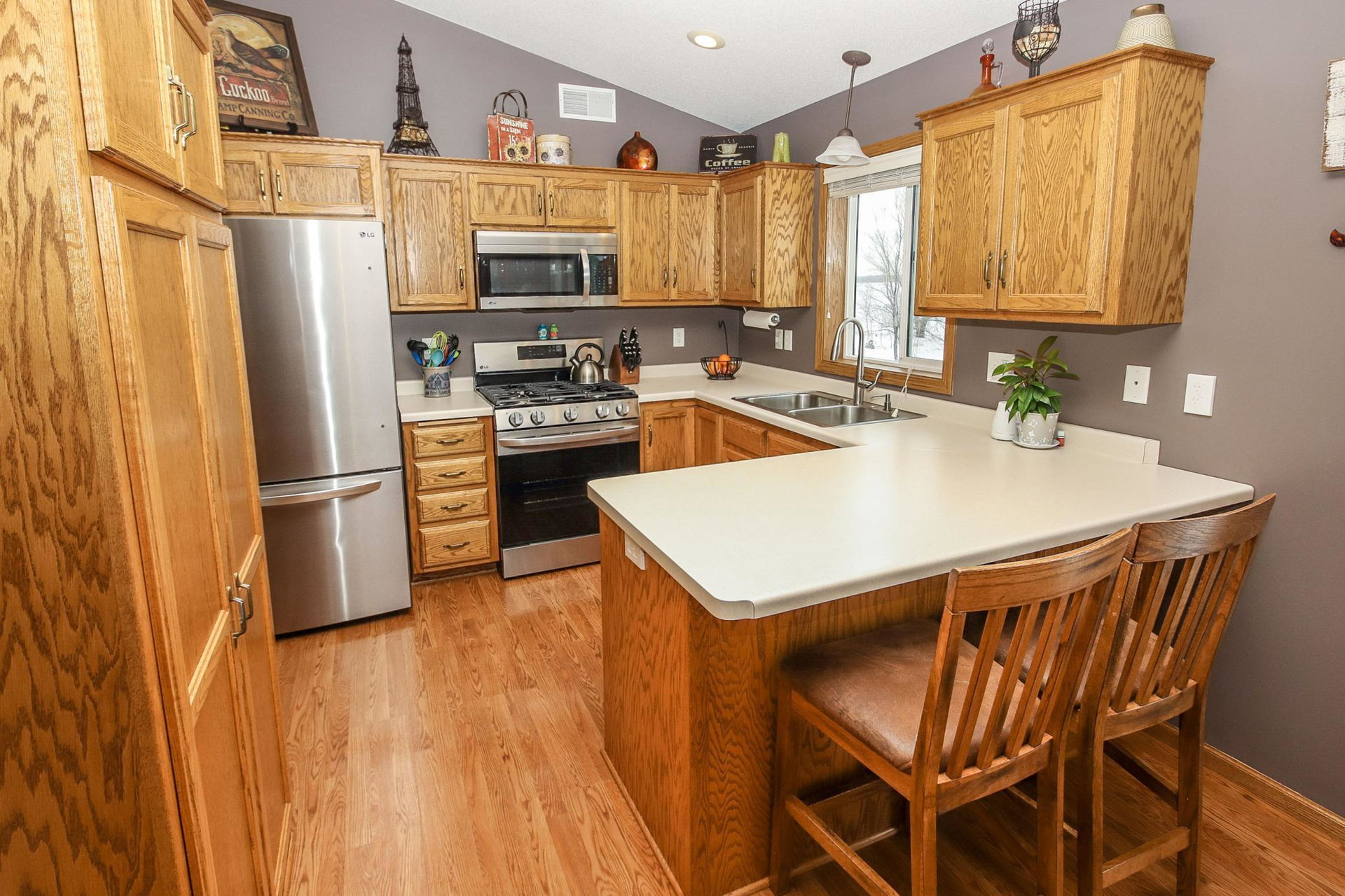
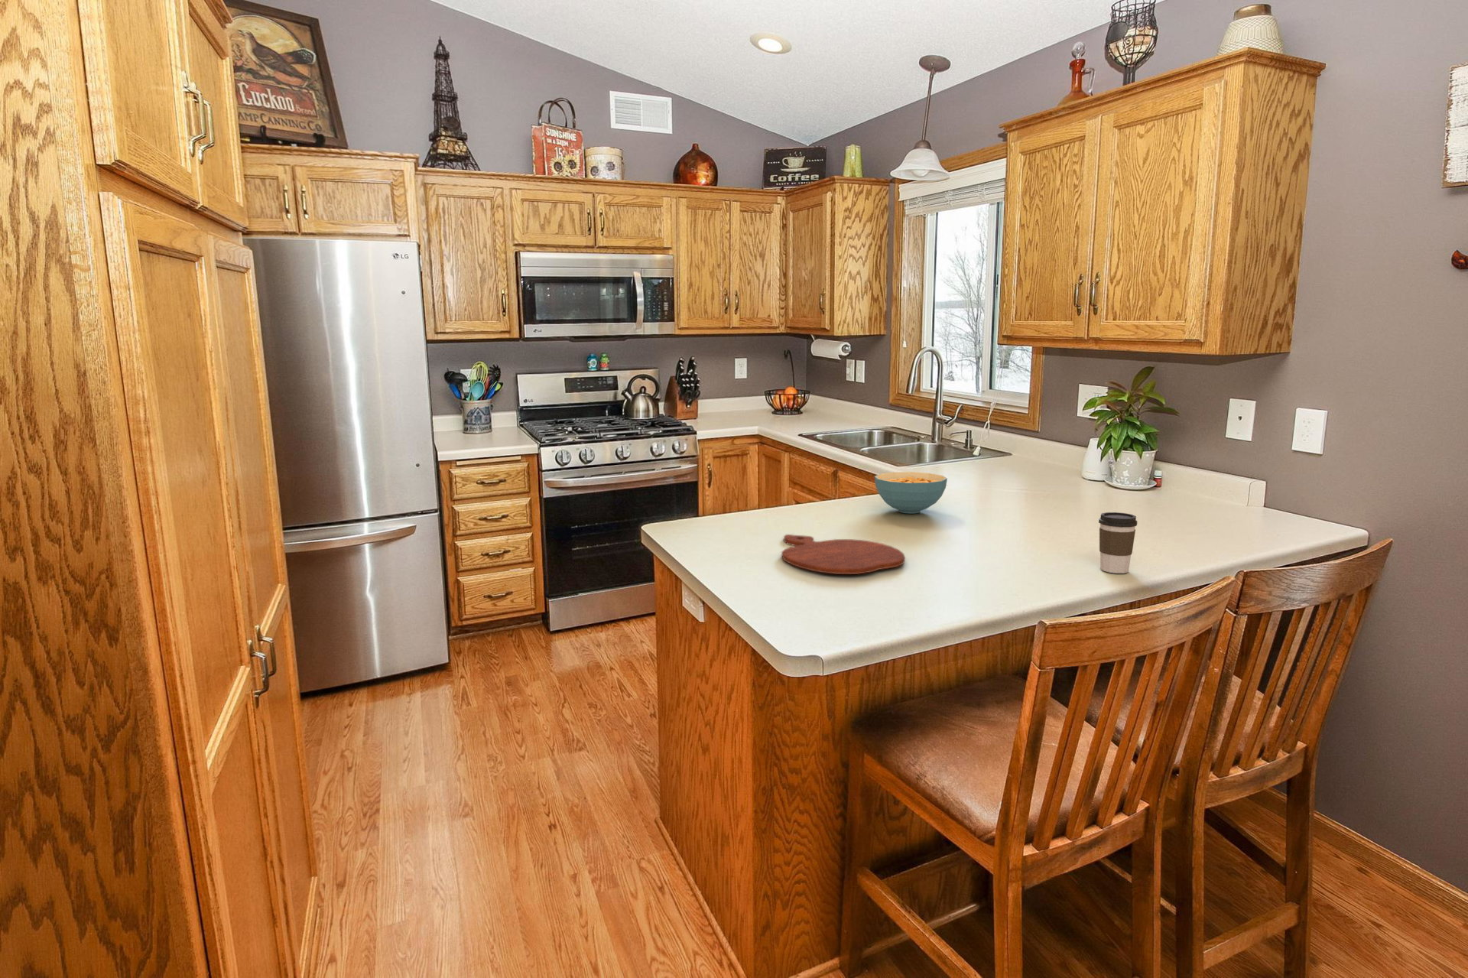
+ coffee cup (1117, 542)
+ cereal bowl (910, 494)
+ cutting board (830, 550)
